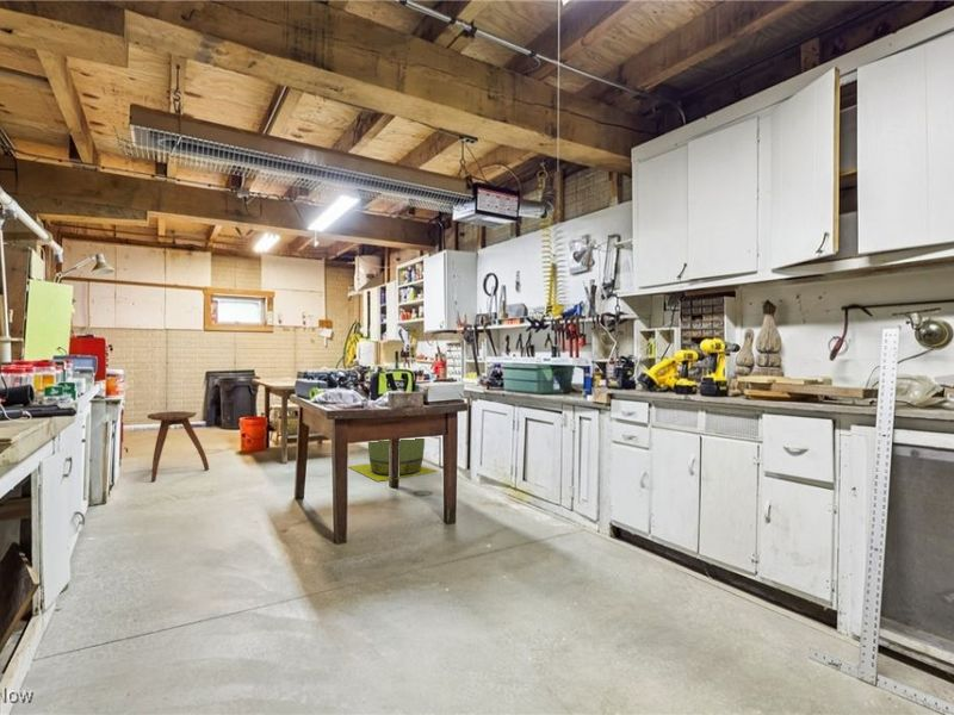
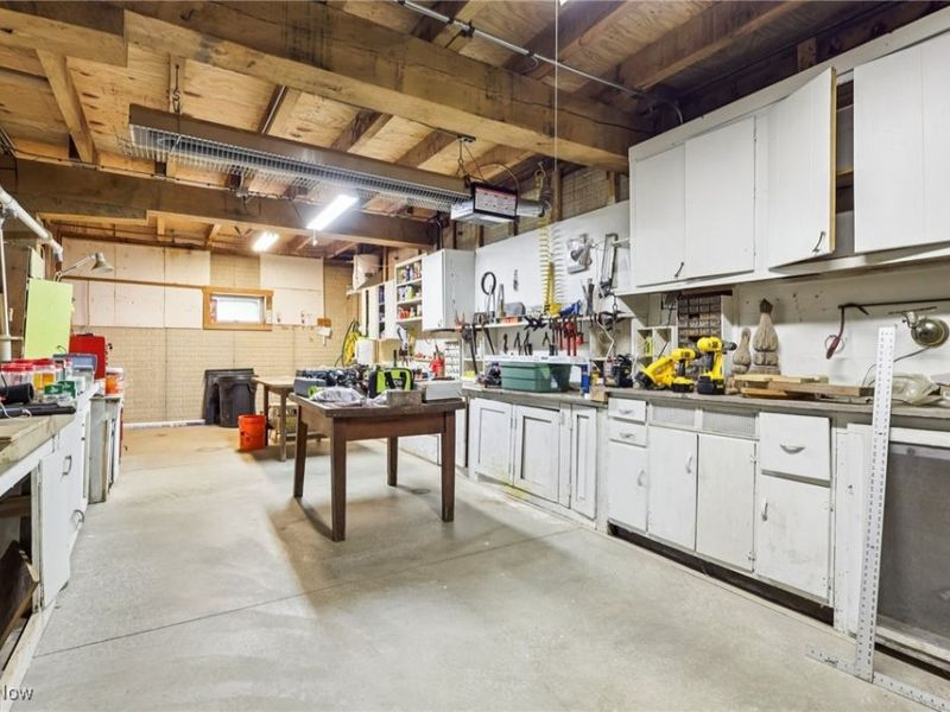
- barrel (389, 441)
- stool (163, 443)
